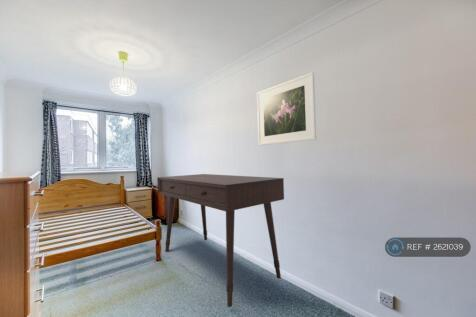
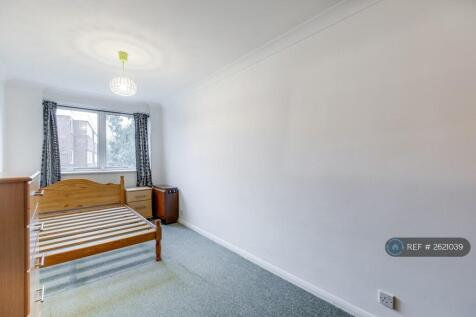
- desk (205, 220)
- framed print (283, 113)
